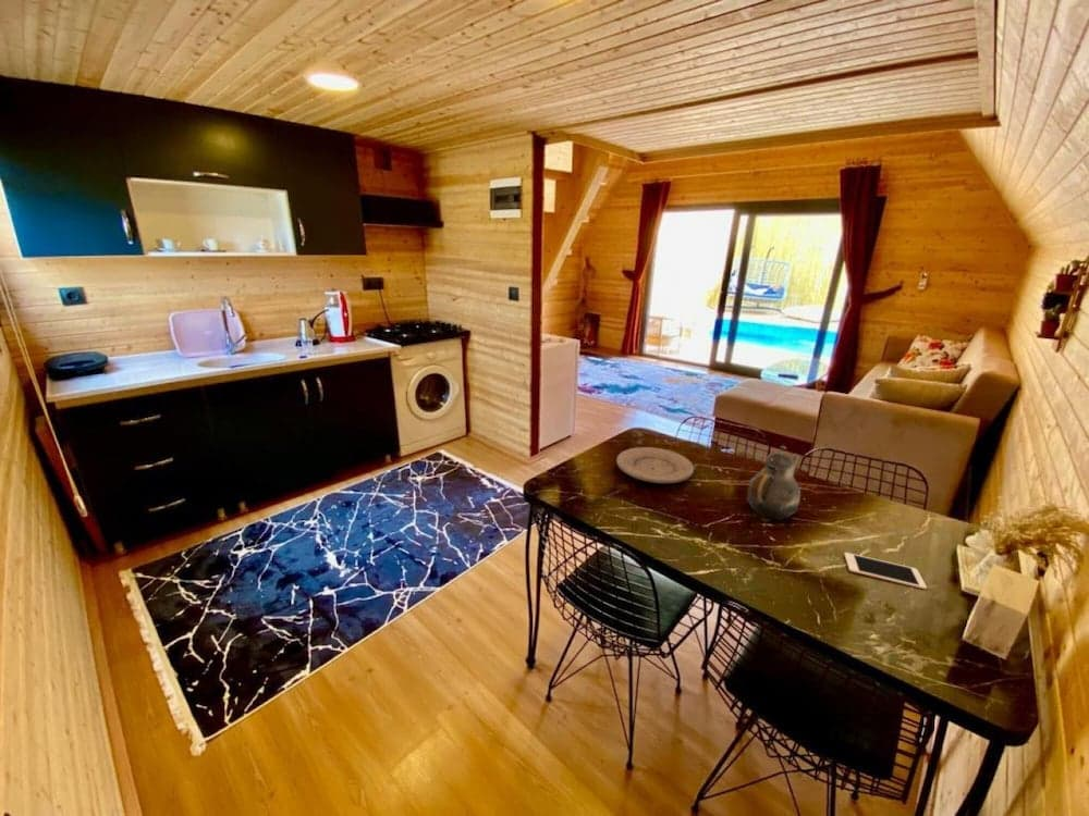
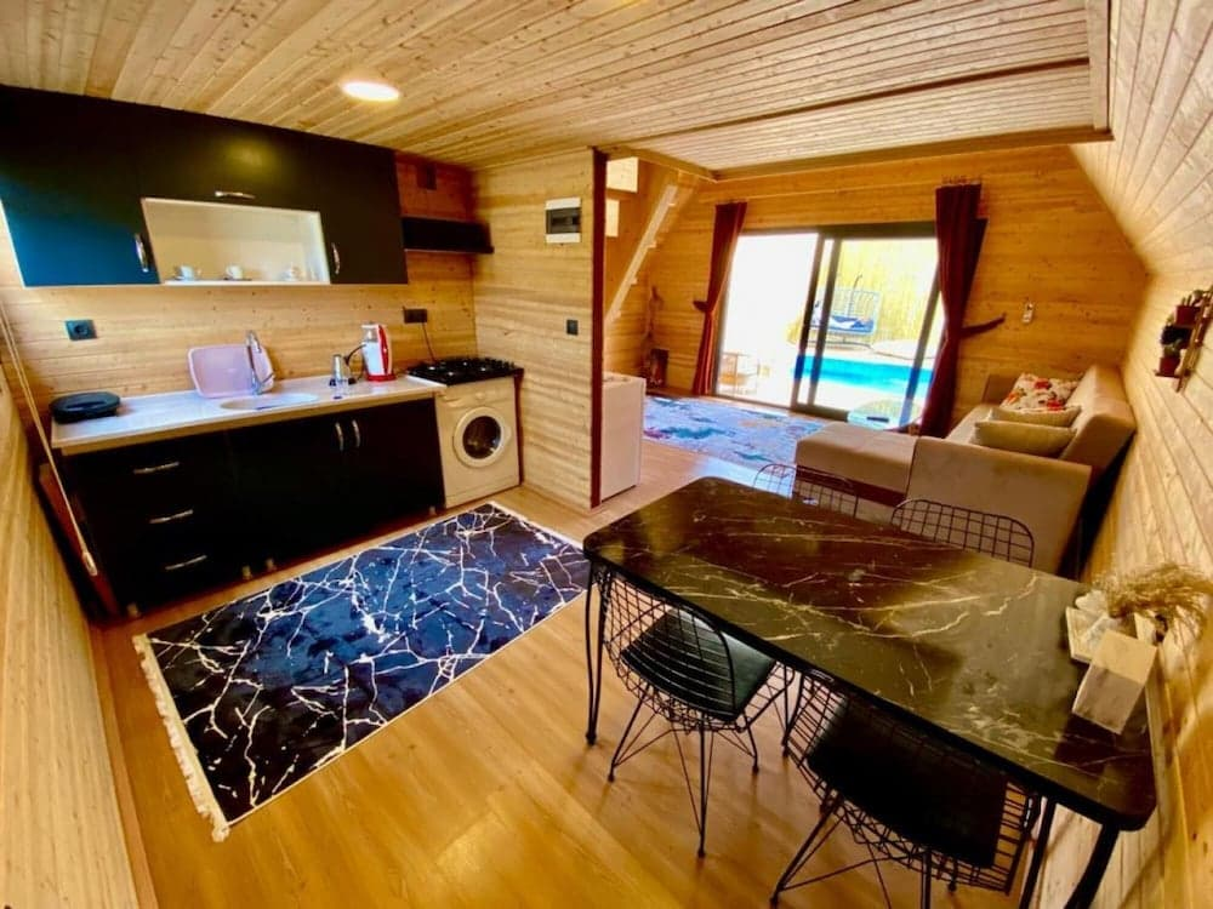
- plate (653, 466)
- cell phone (883, 569)
- teapot (775, 479)
